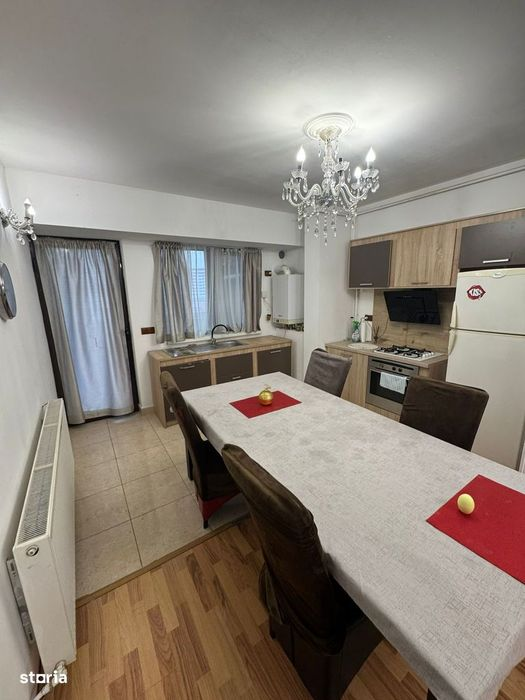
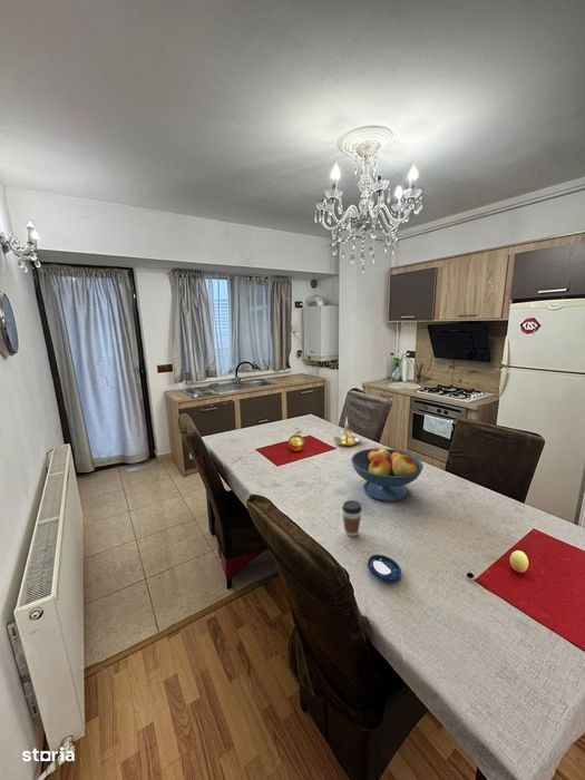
+ candle holder (344, 430)
+ coffee cup (351, 518)
+ plate (400, 572)
+ fruit bowl (386, 470)
